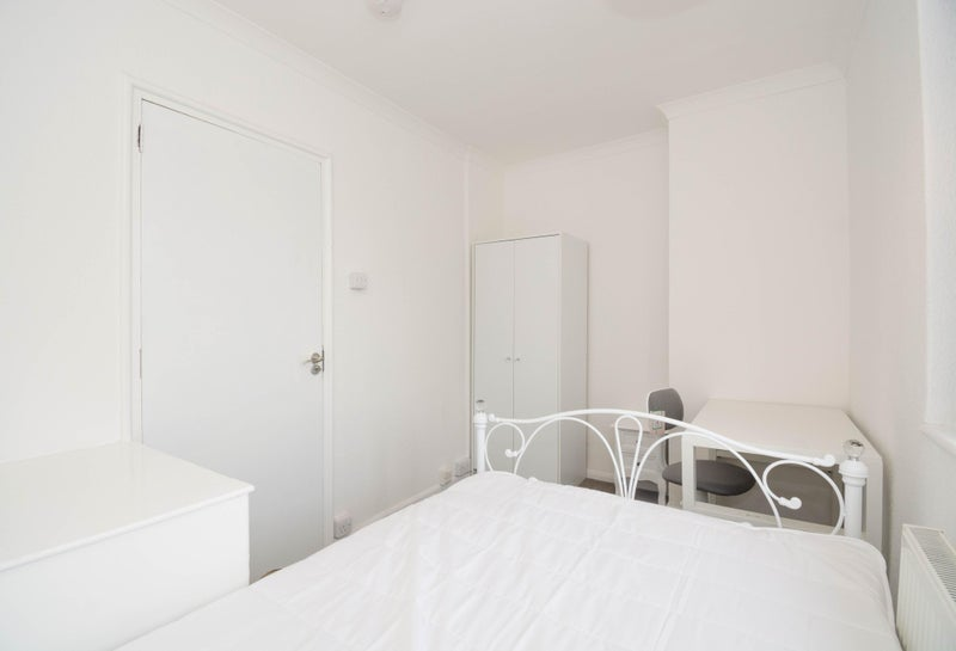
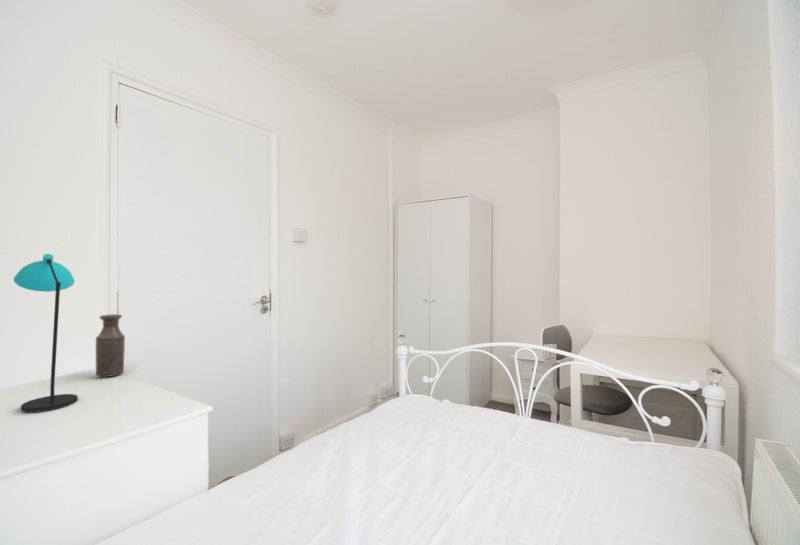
+ bottle (110, 344)
+ desk lamp (53, 330)
